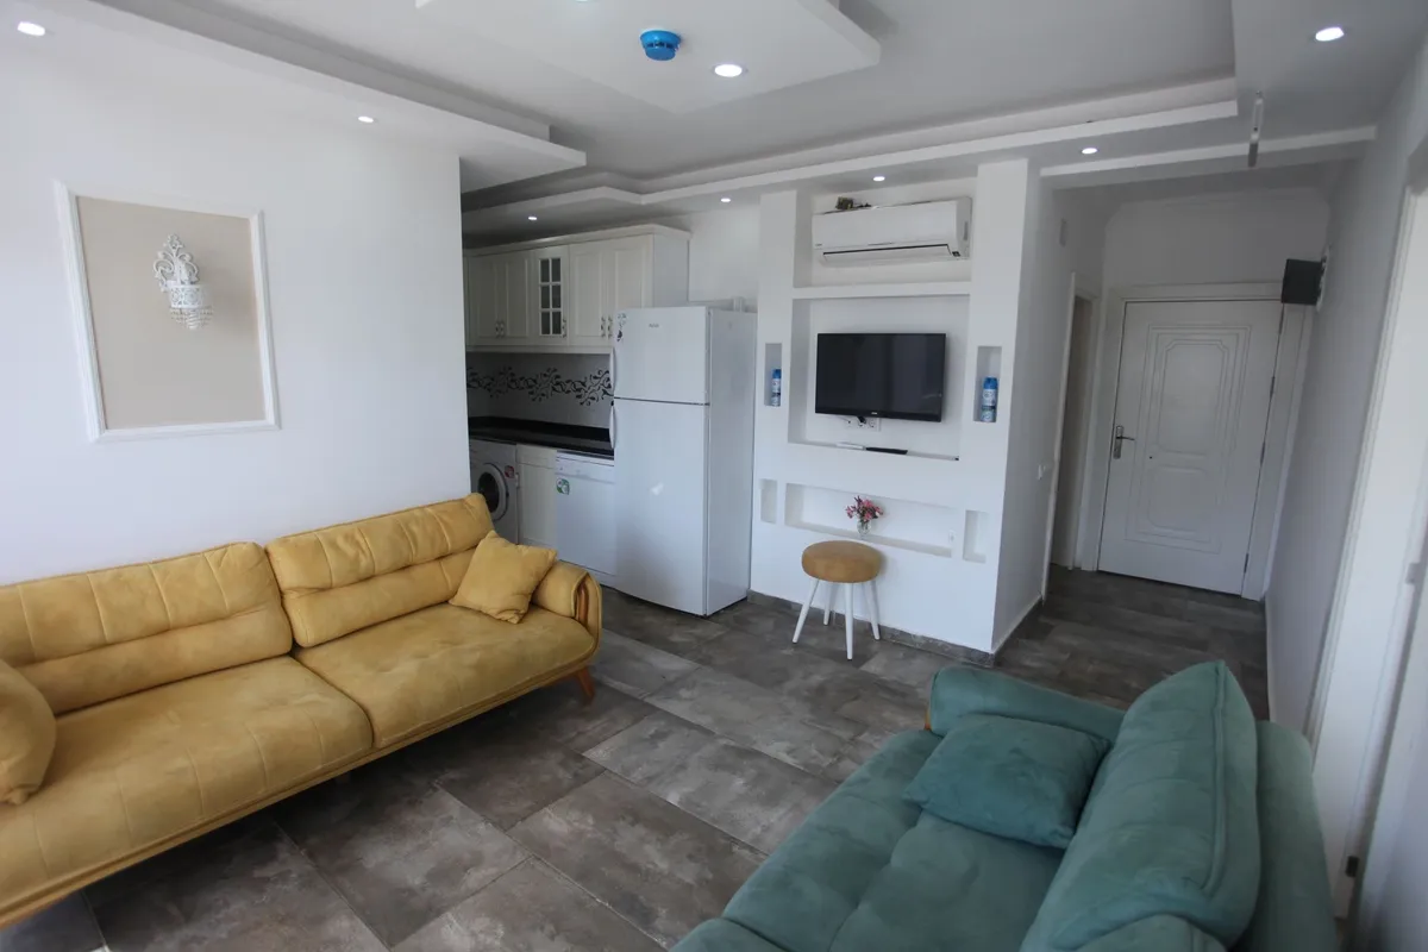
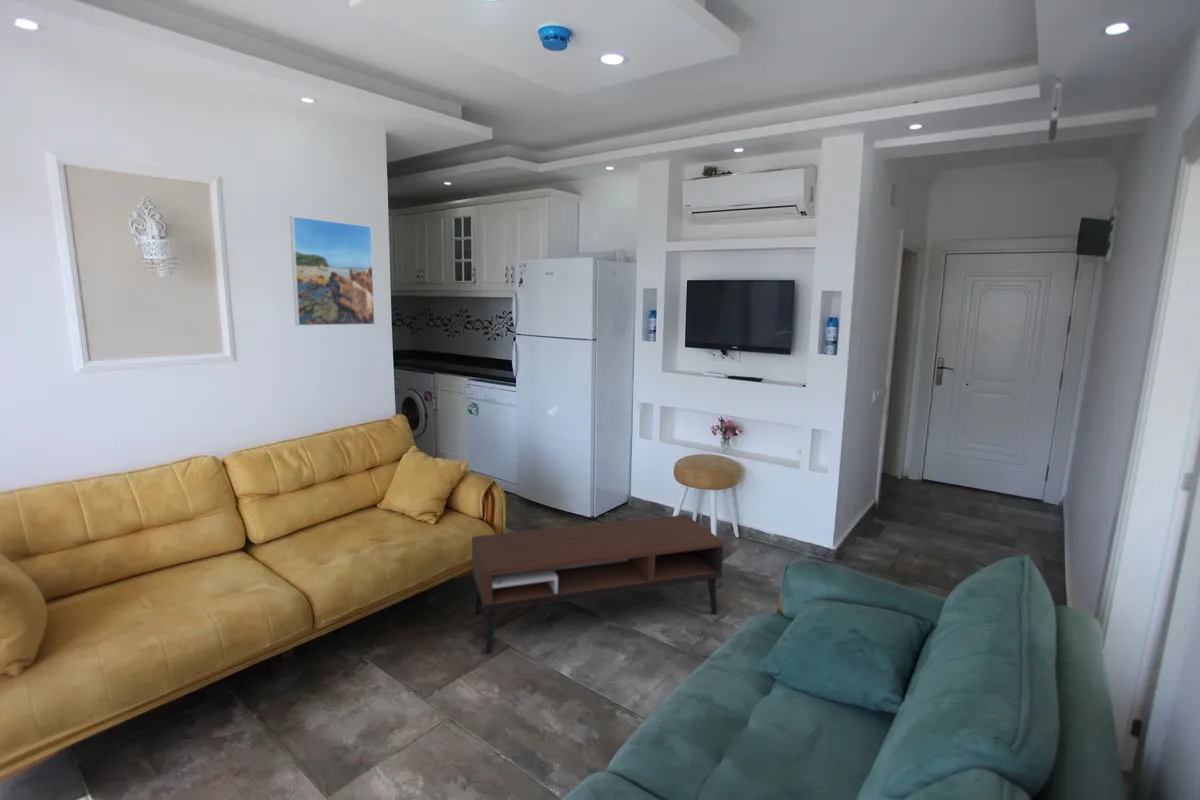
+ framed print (334, 273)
+ coffee table (597, 575)
